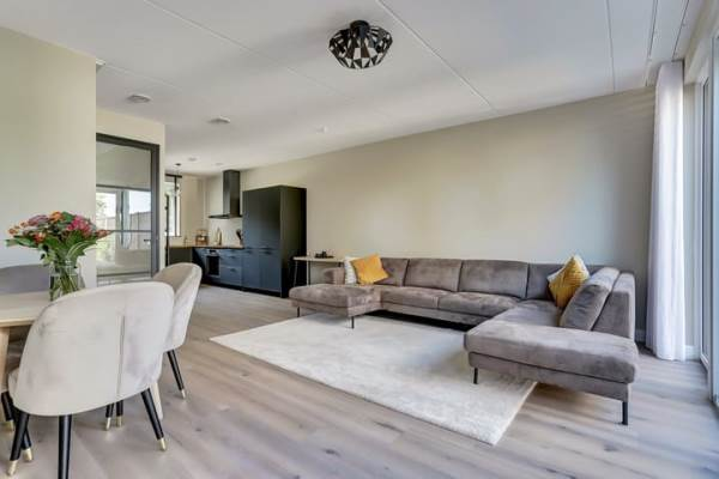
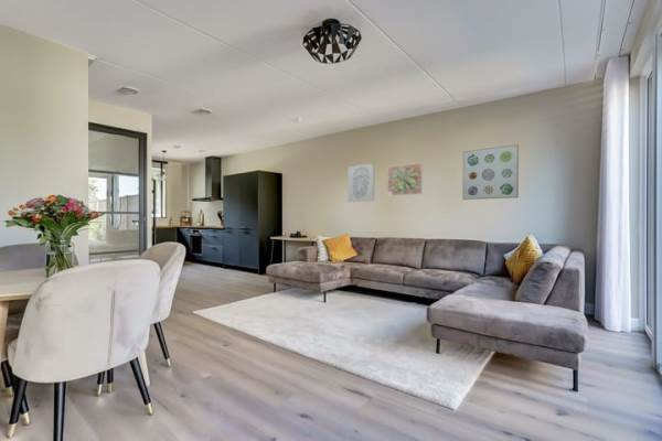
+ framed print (404, 180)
+ wall art (361, 183)
+ wall art (489, 173)
